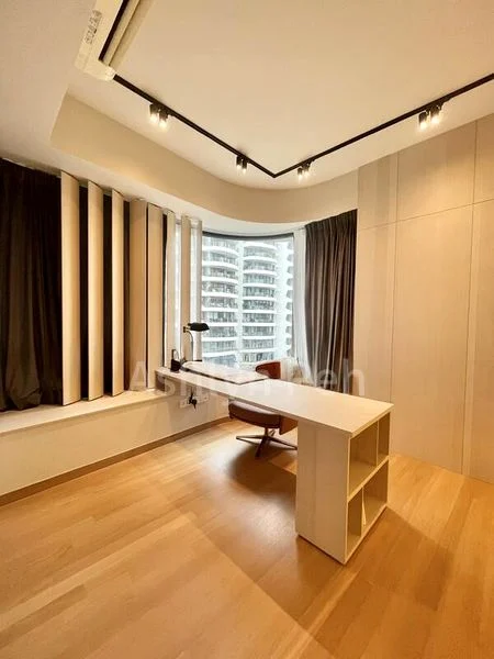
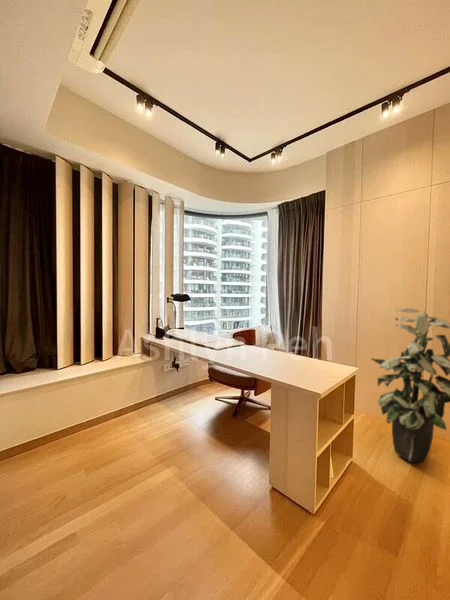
+ indoor plant (412, 381)
